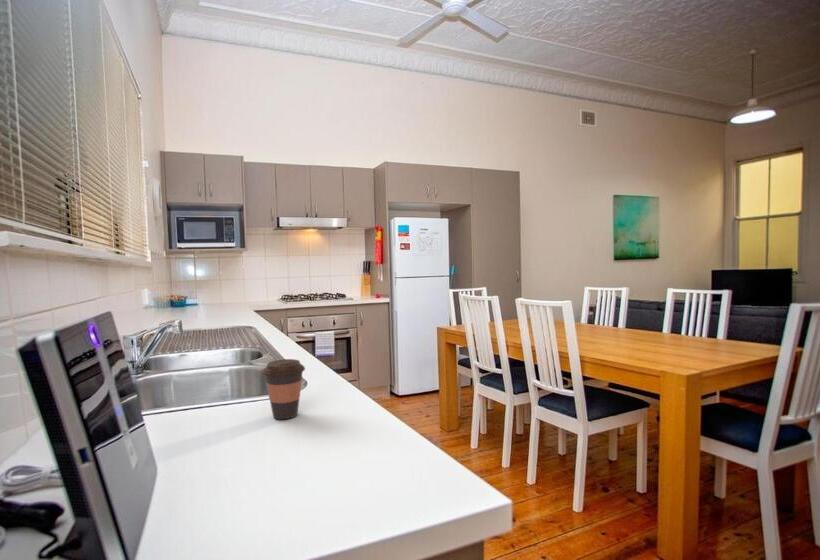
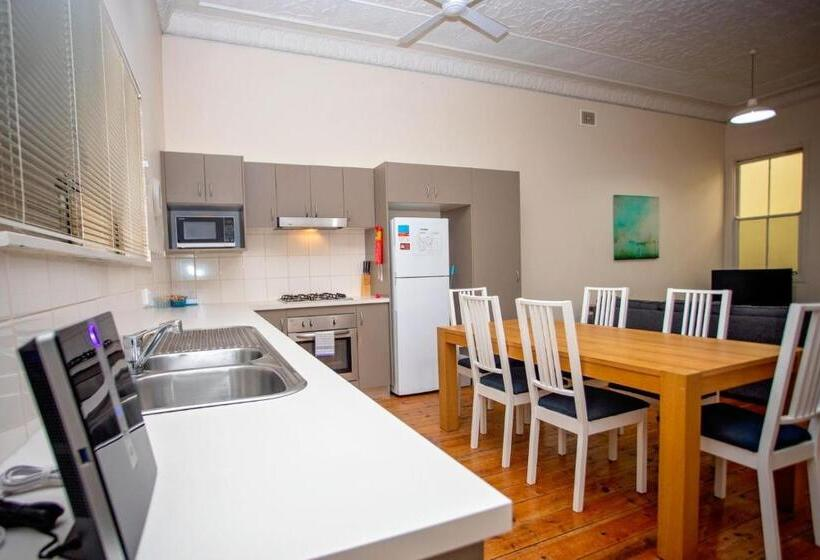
- coffee cup (284, 389)
